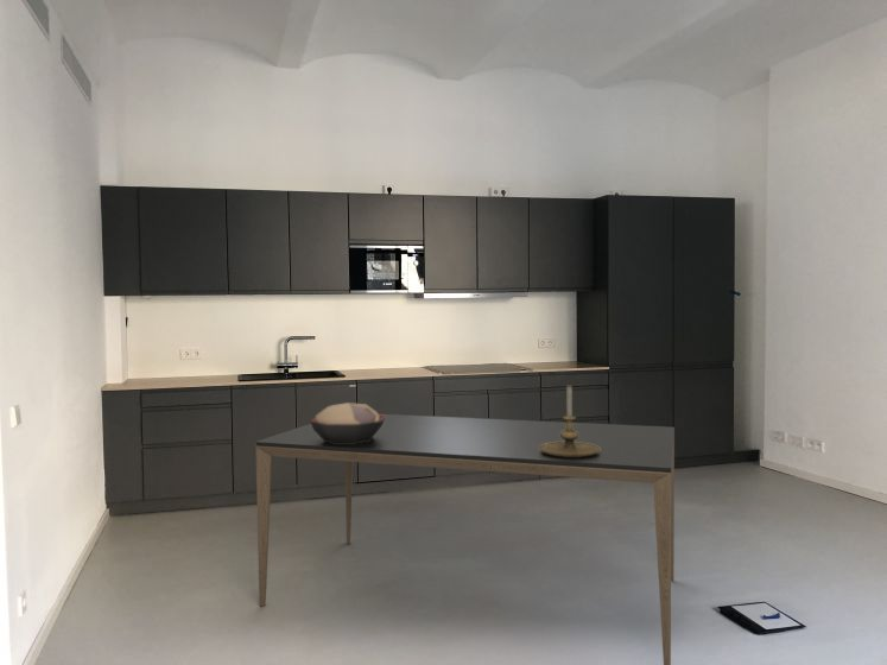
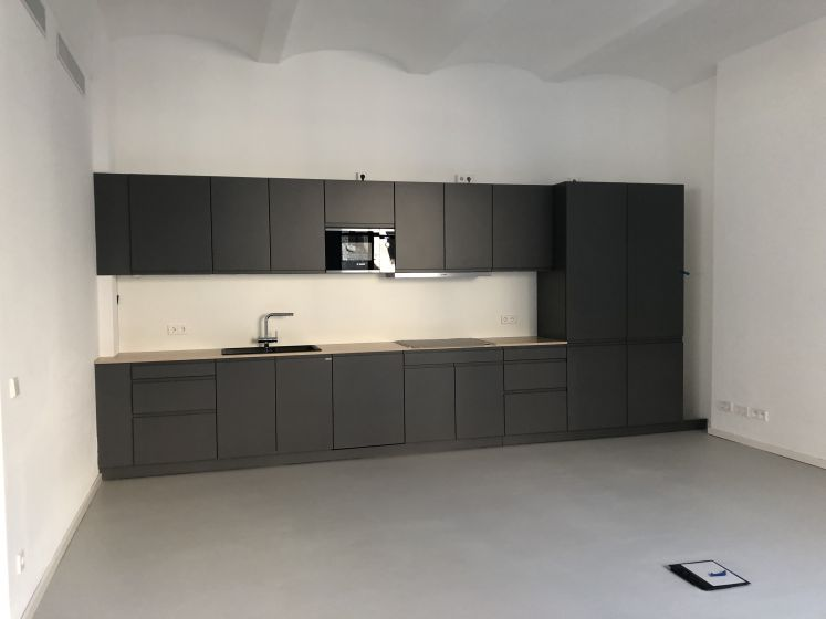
- decorative bowl (348, 420)
- candle holder (569, 418)
- dining table (482, 470)
